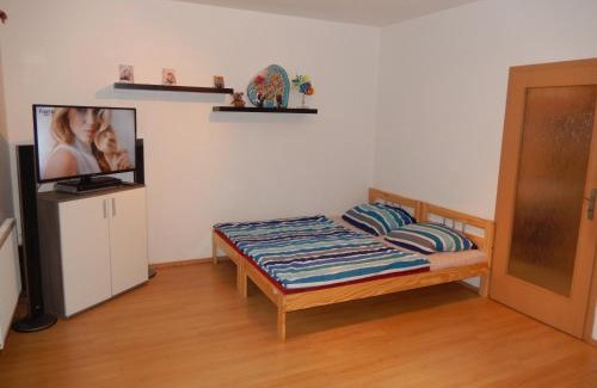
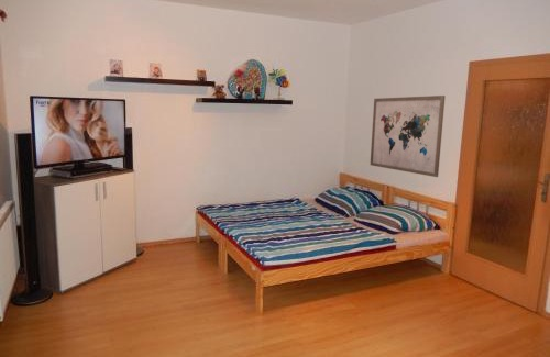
+ wall art (403, 134)
